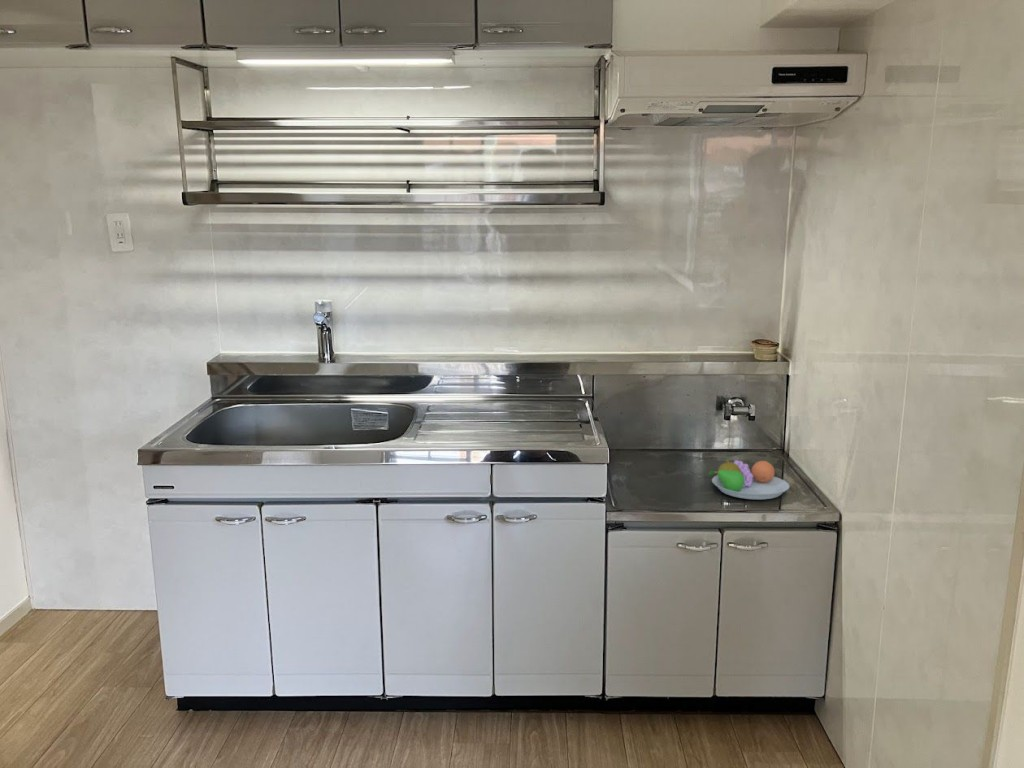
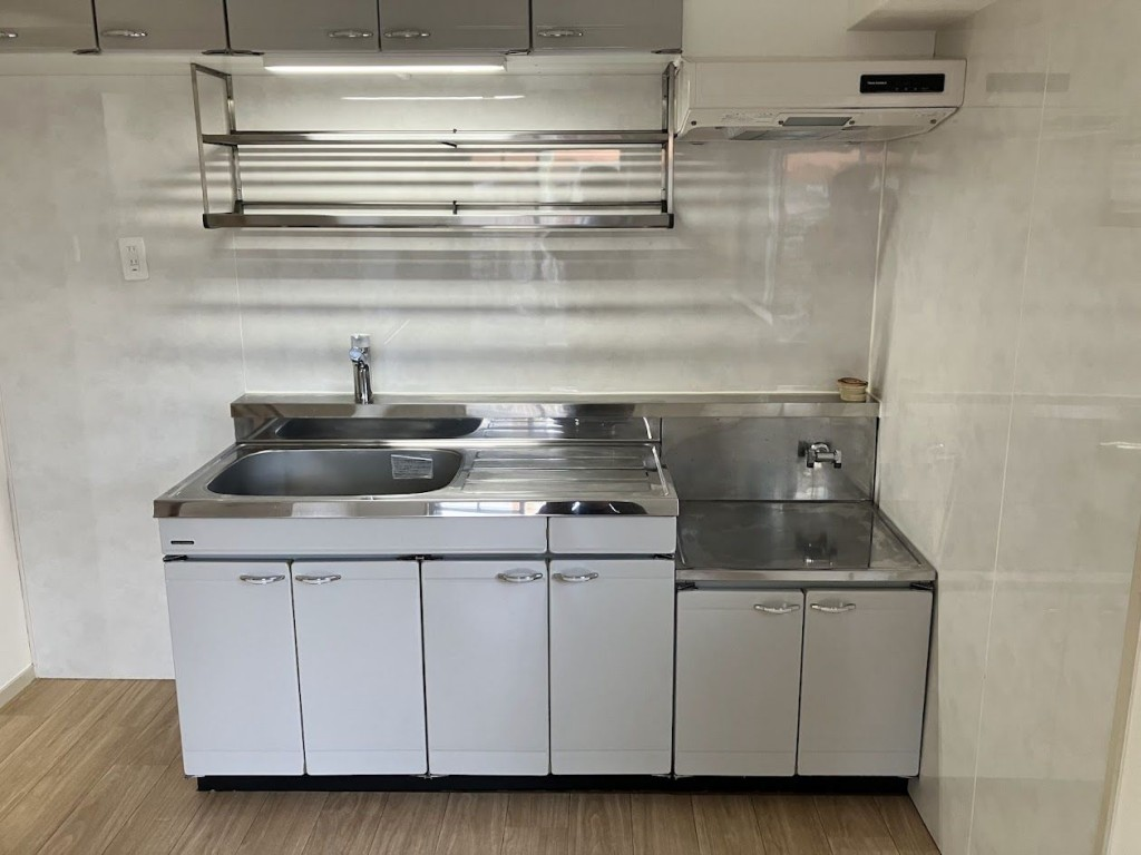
- fruit bowl (747, 475)
